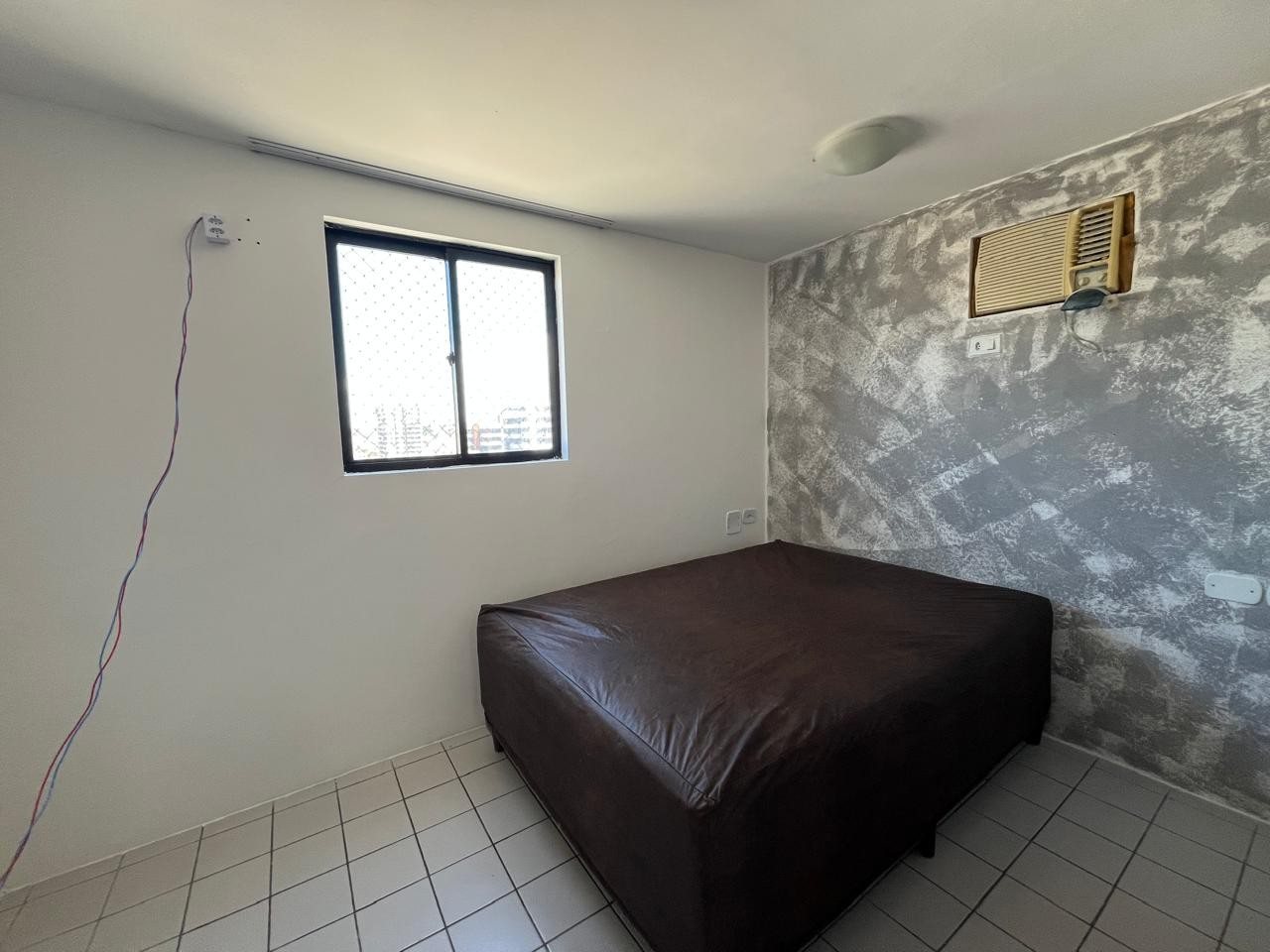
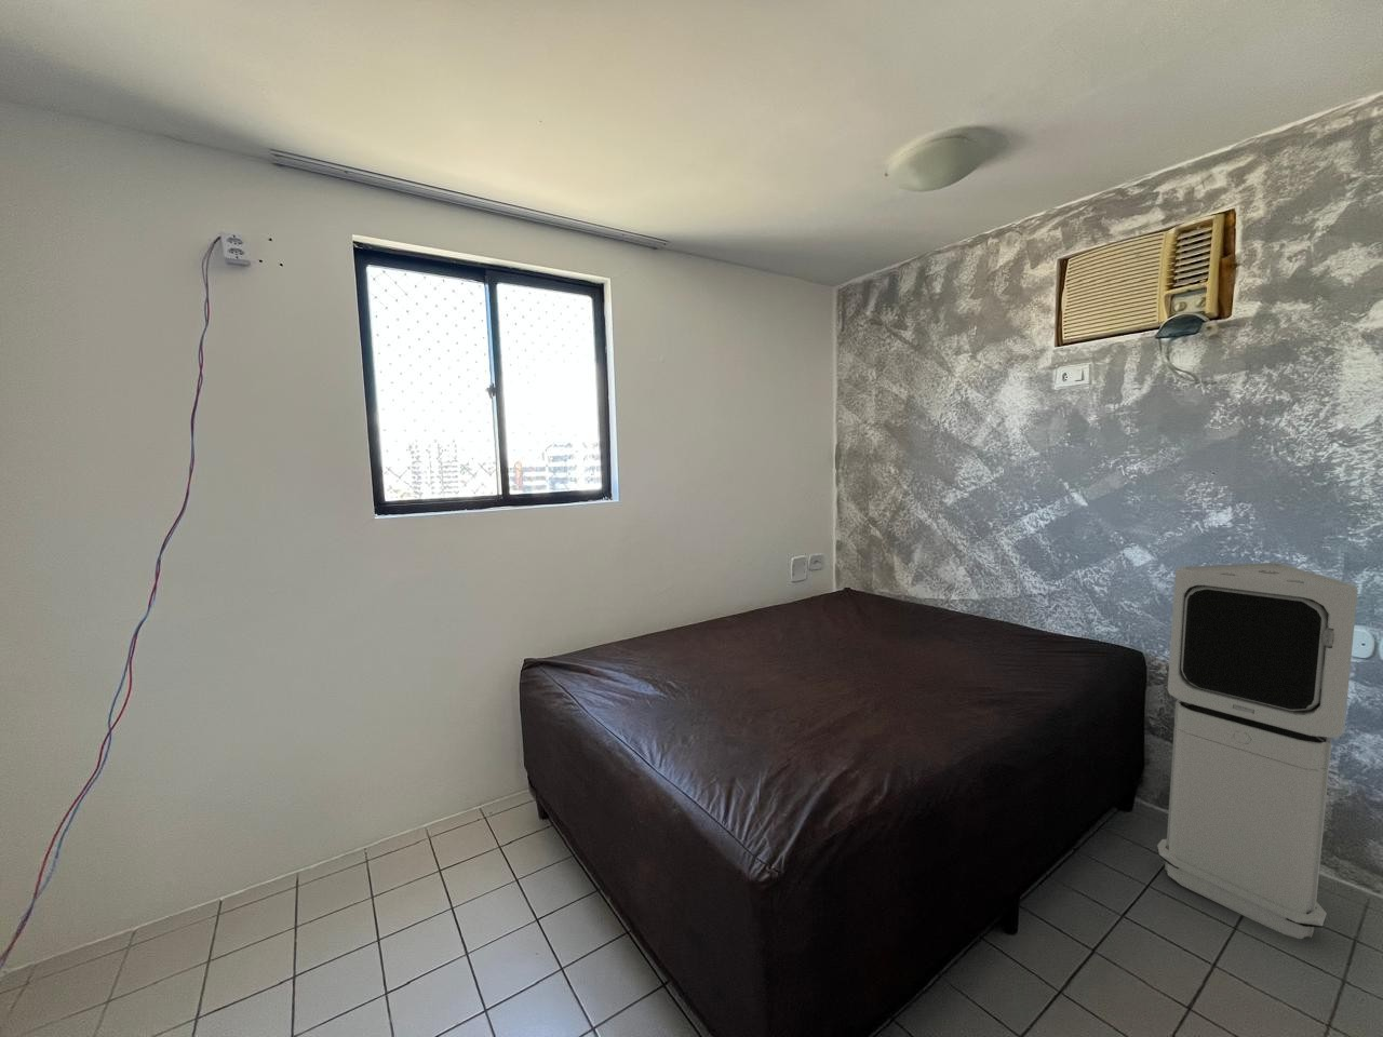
+ air purifier (1252, 731)
